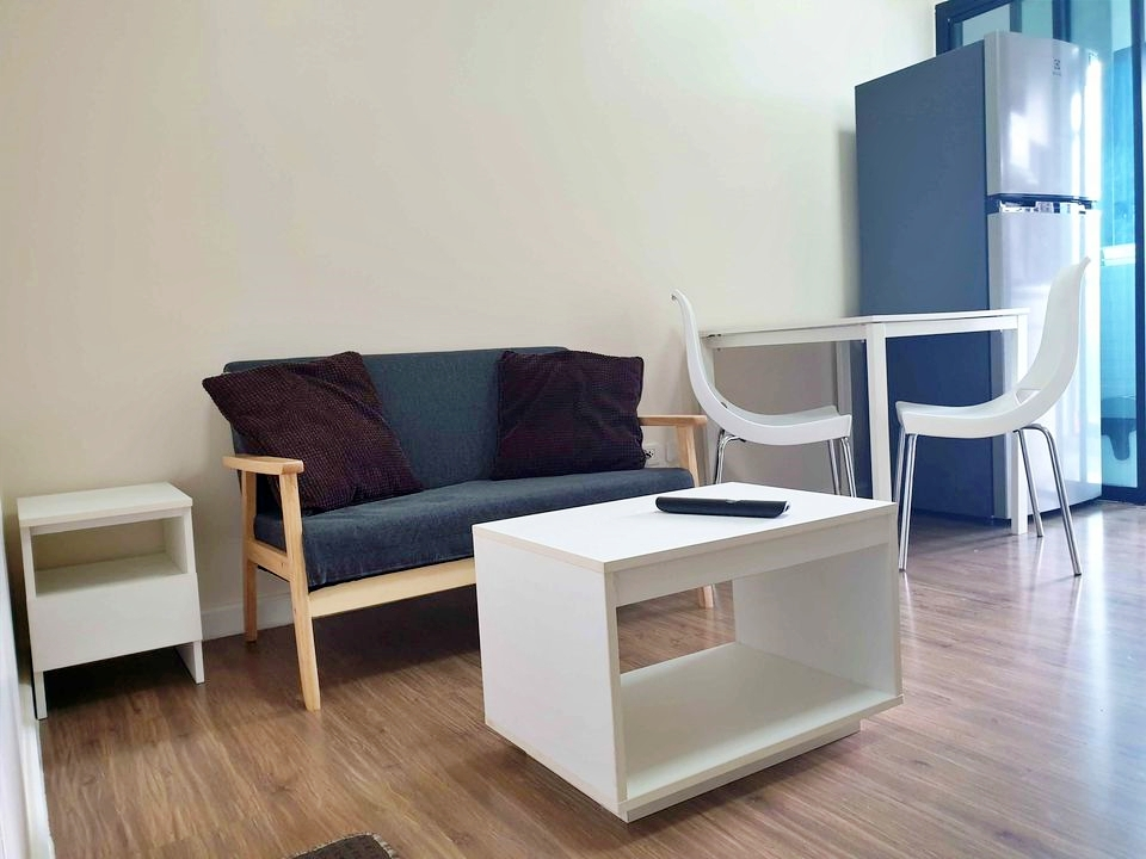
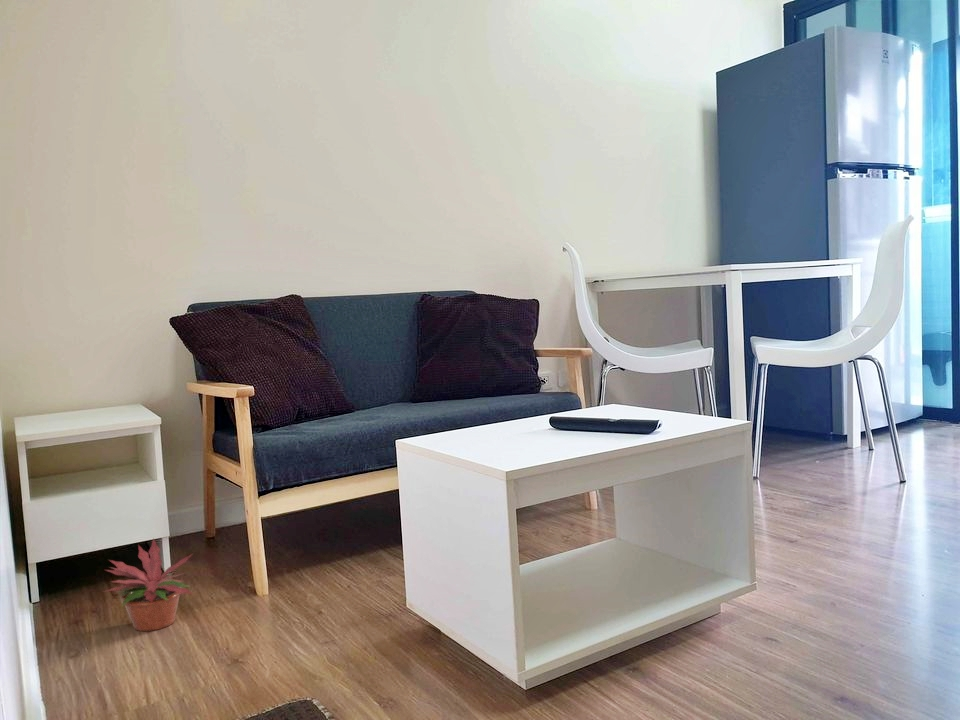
+ potted plant (150, 583)
